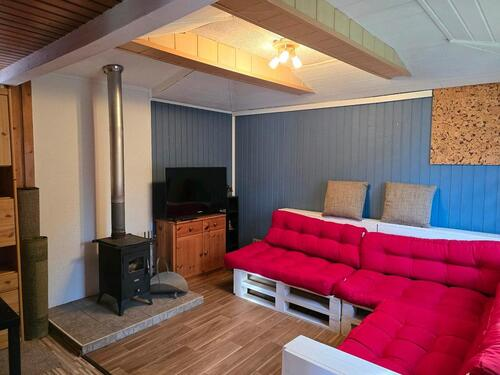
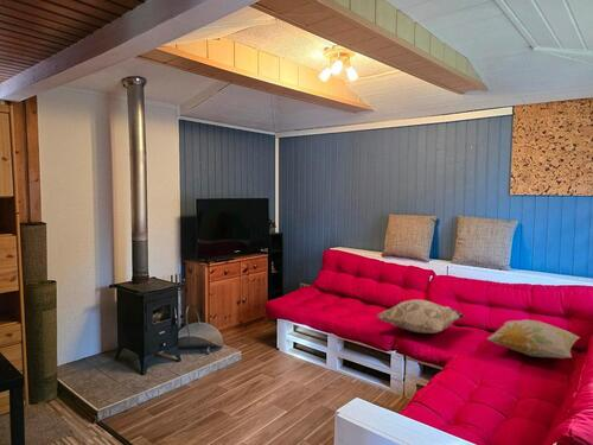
+ decorative pillow (534, 337)
+ decorative pillow (420, 316)
